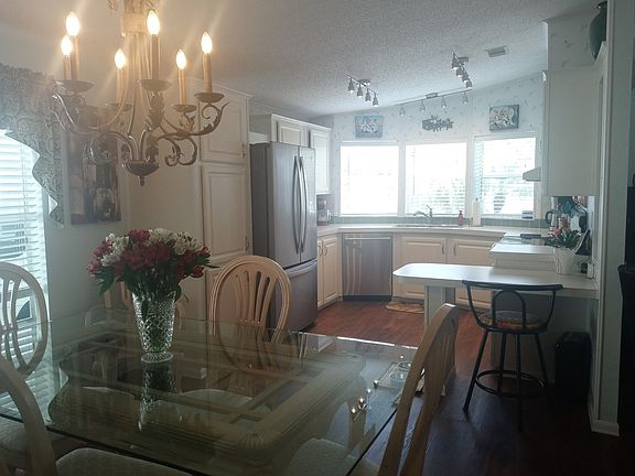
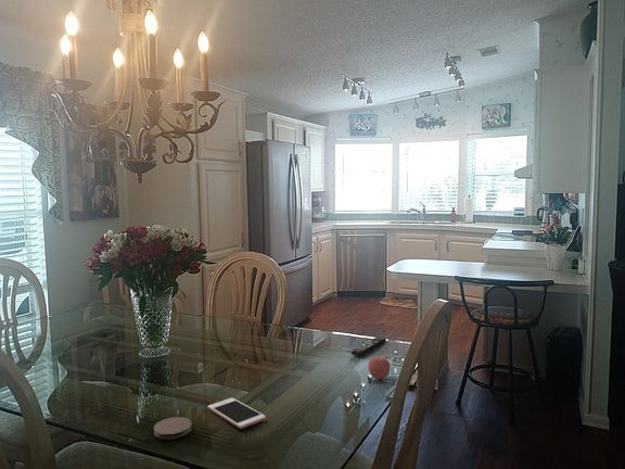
+ coaster (173, 427)
+ remote control (369, 345)
+ apple (379, 366)
+ cell phone (235, 411)
